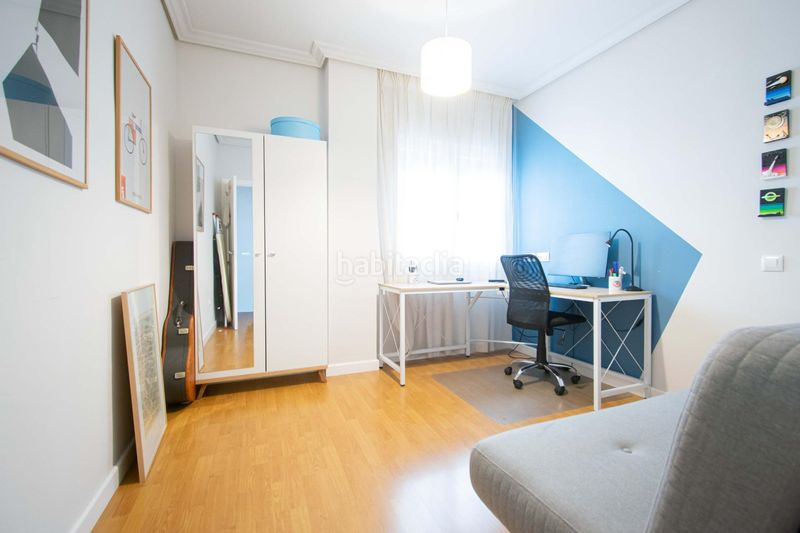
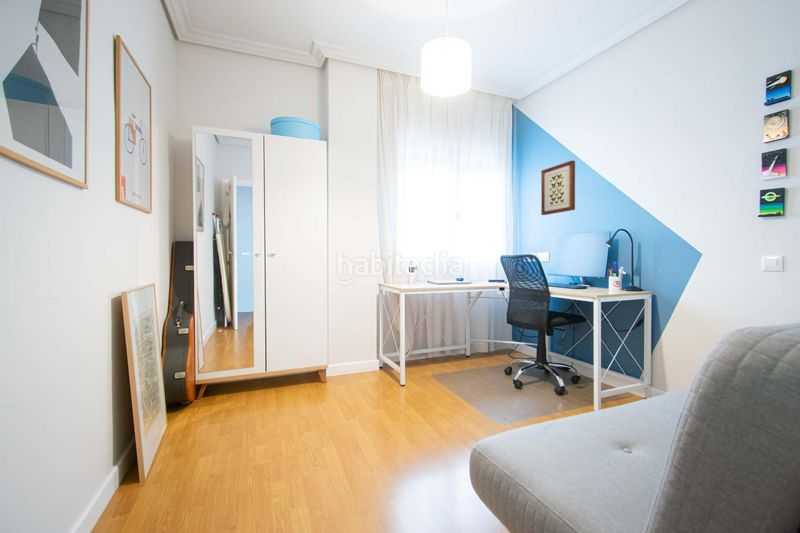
+ wall art (557, 189)
